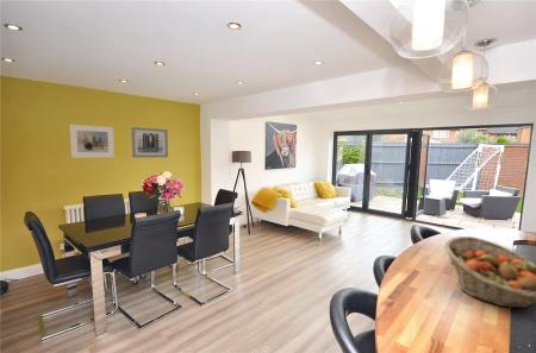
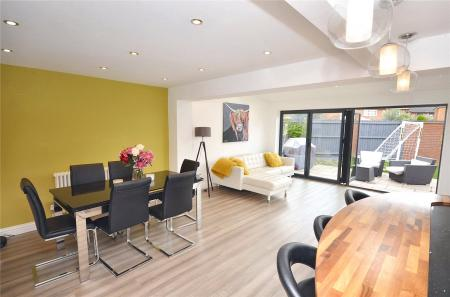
- fruit basket (493, 269)
- wall art (150, 143)
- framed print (93, 141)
